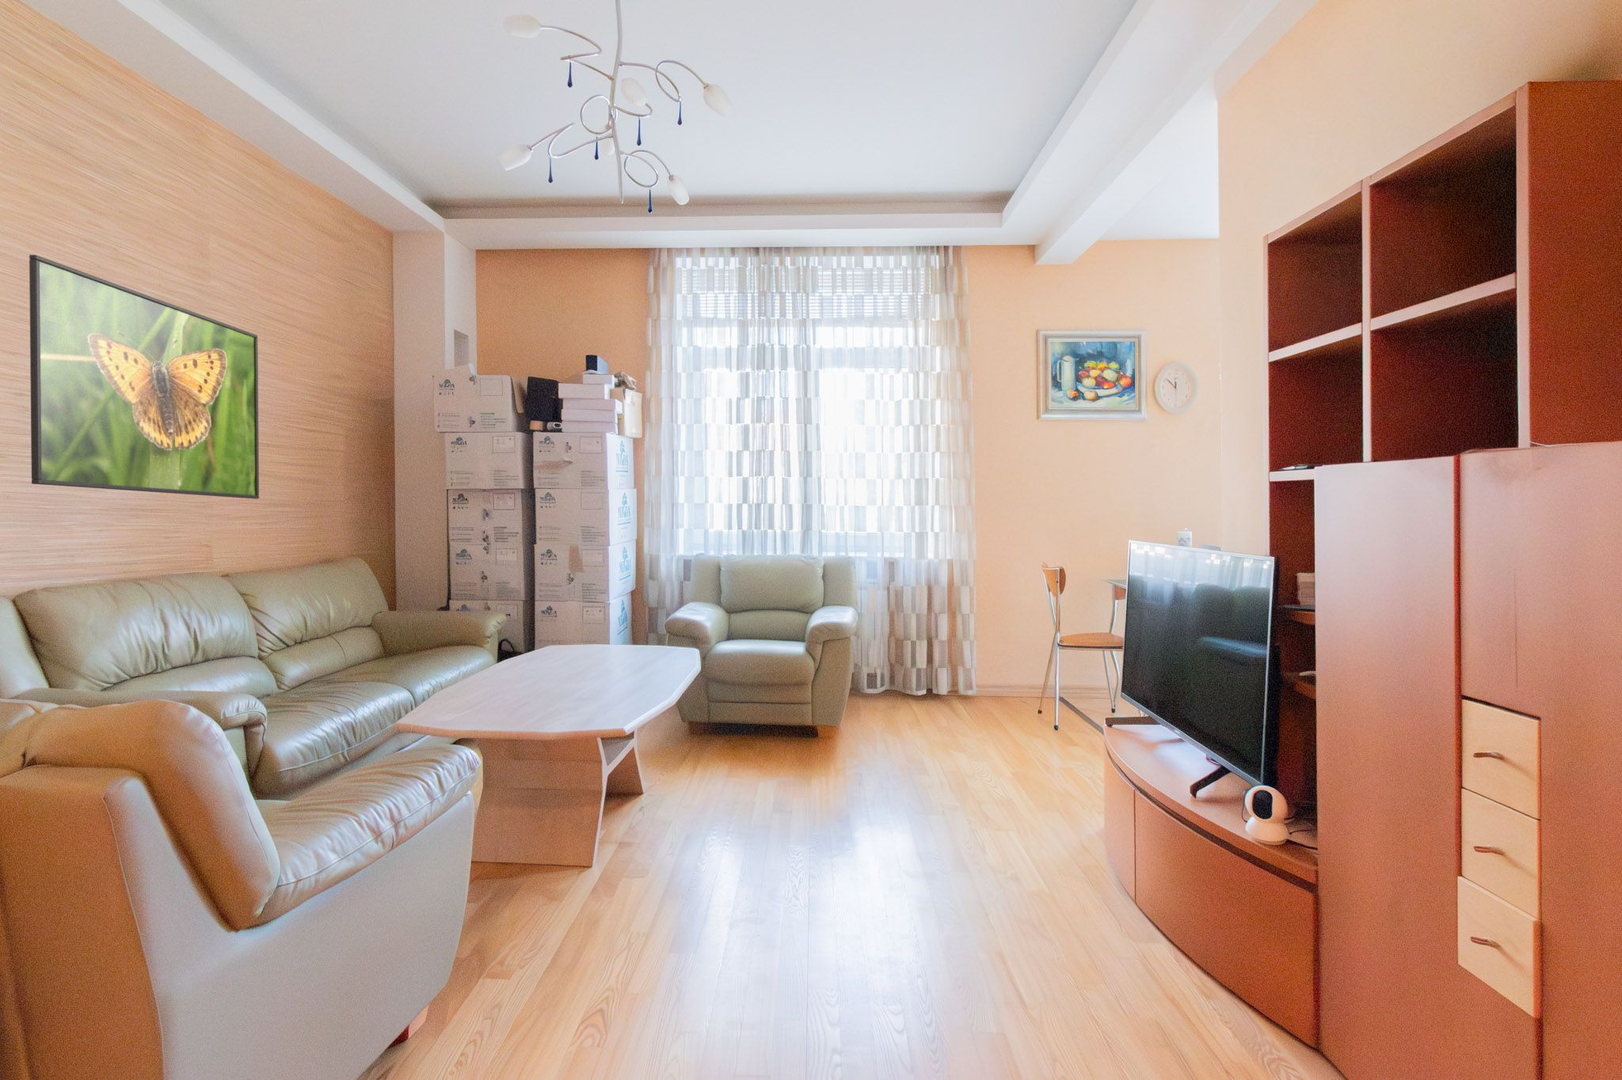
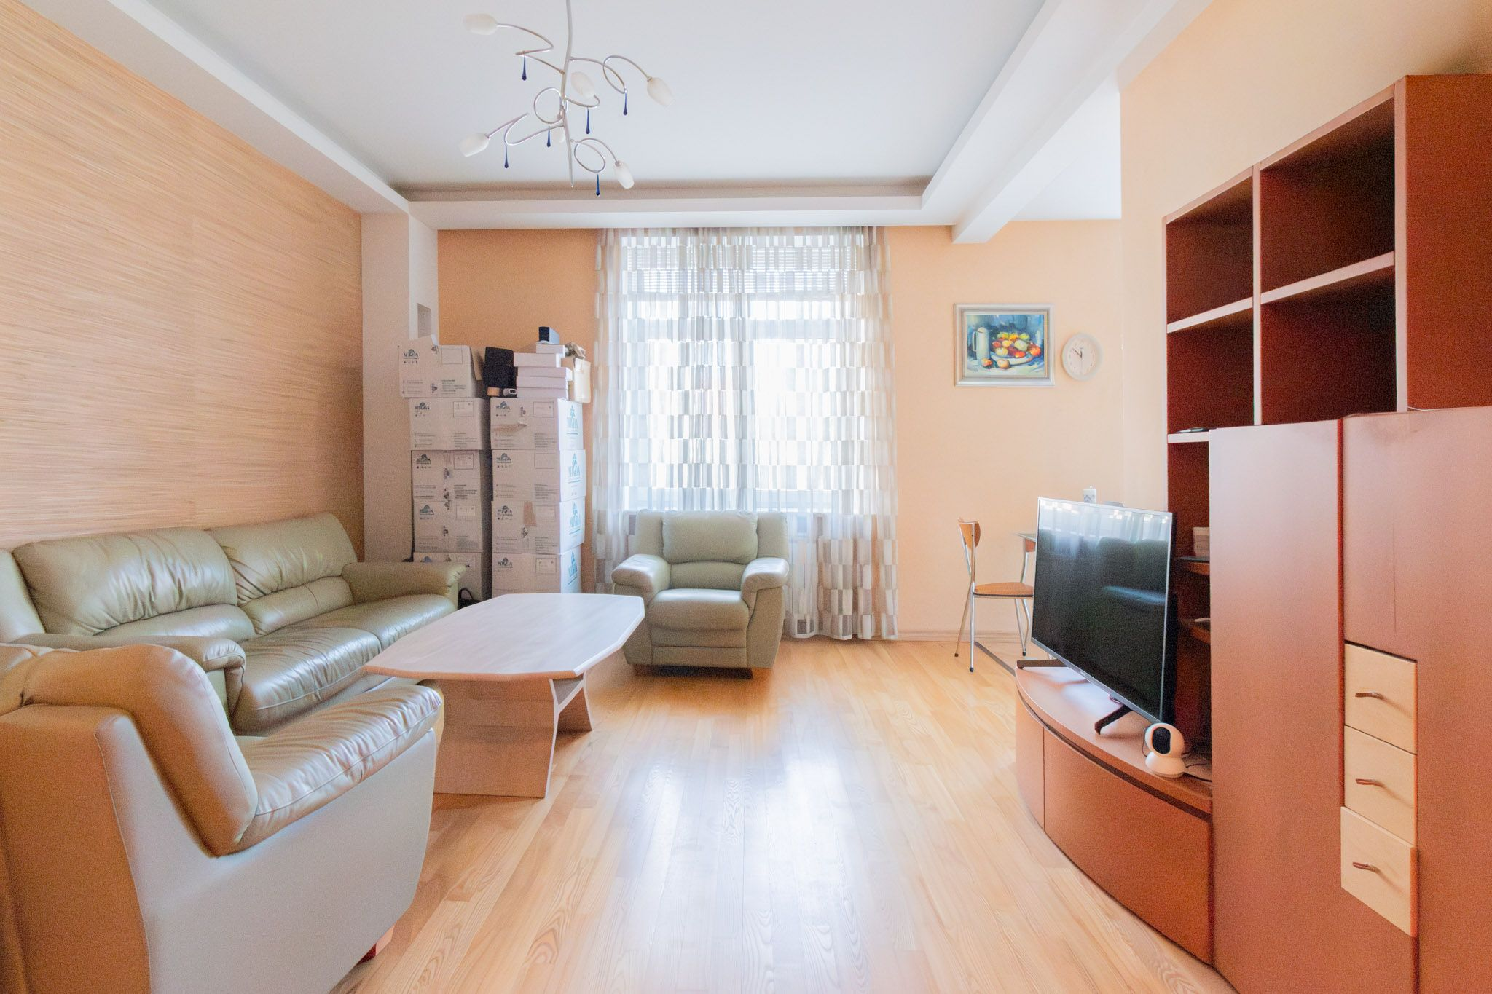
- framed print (163, 398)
